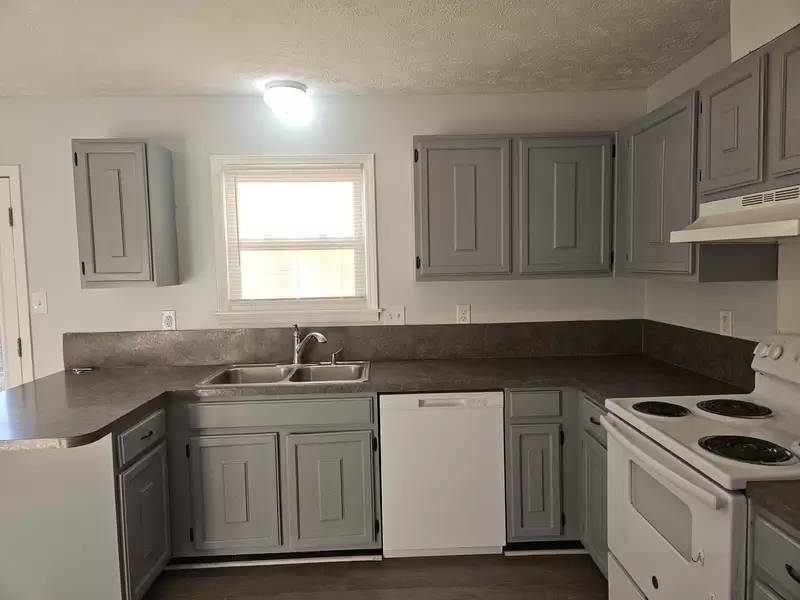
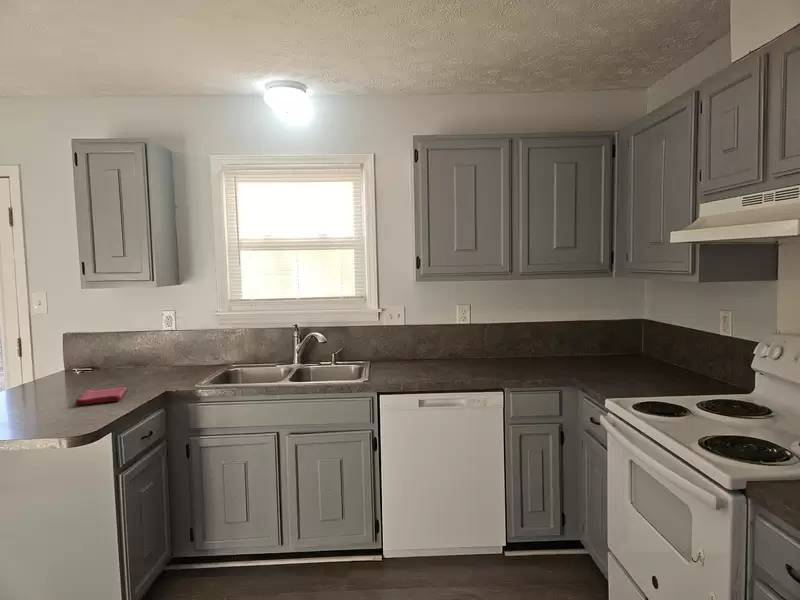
+ dish towel (102, 394)
